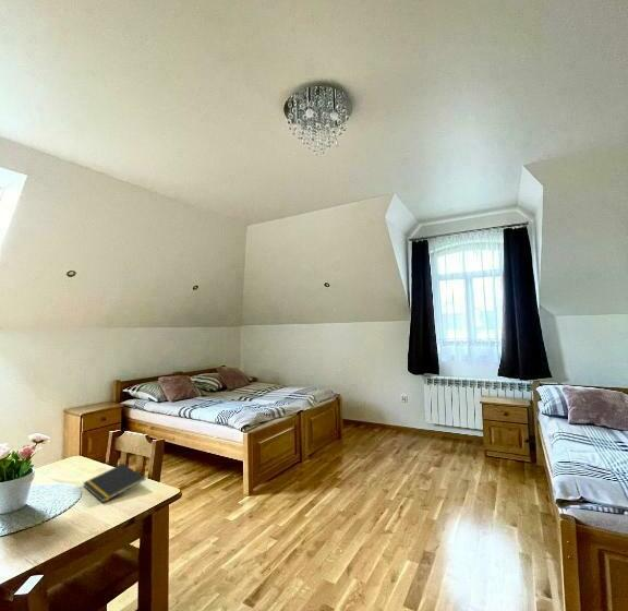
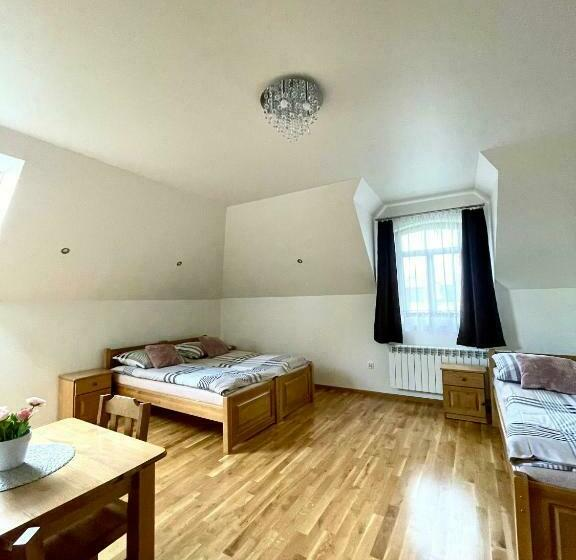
- notepad (113, 481)
